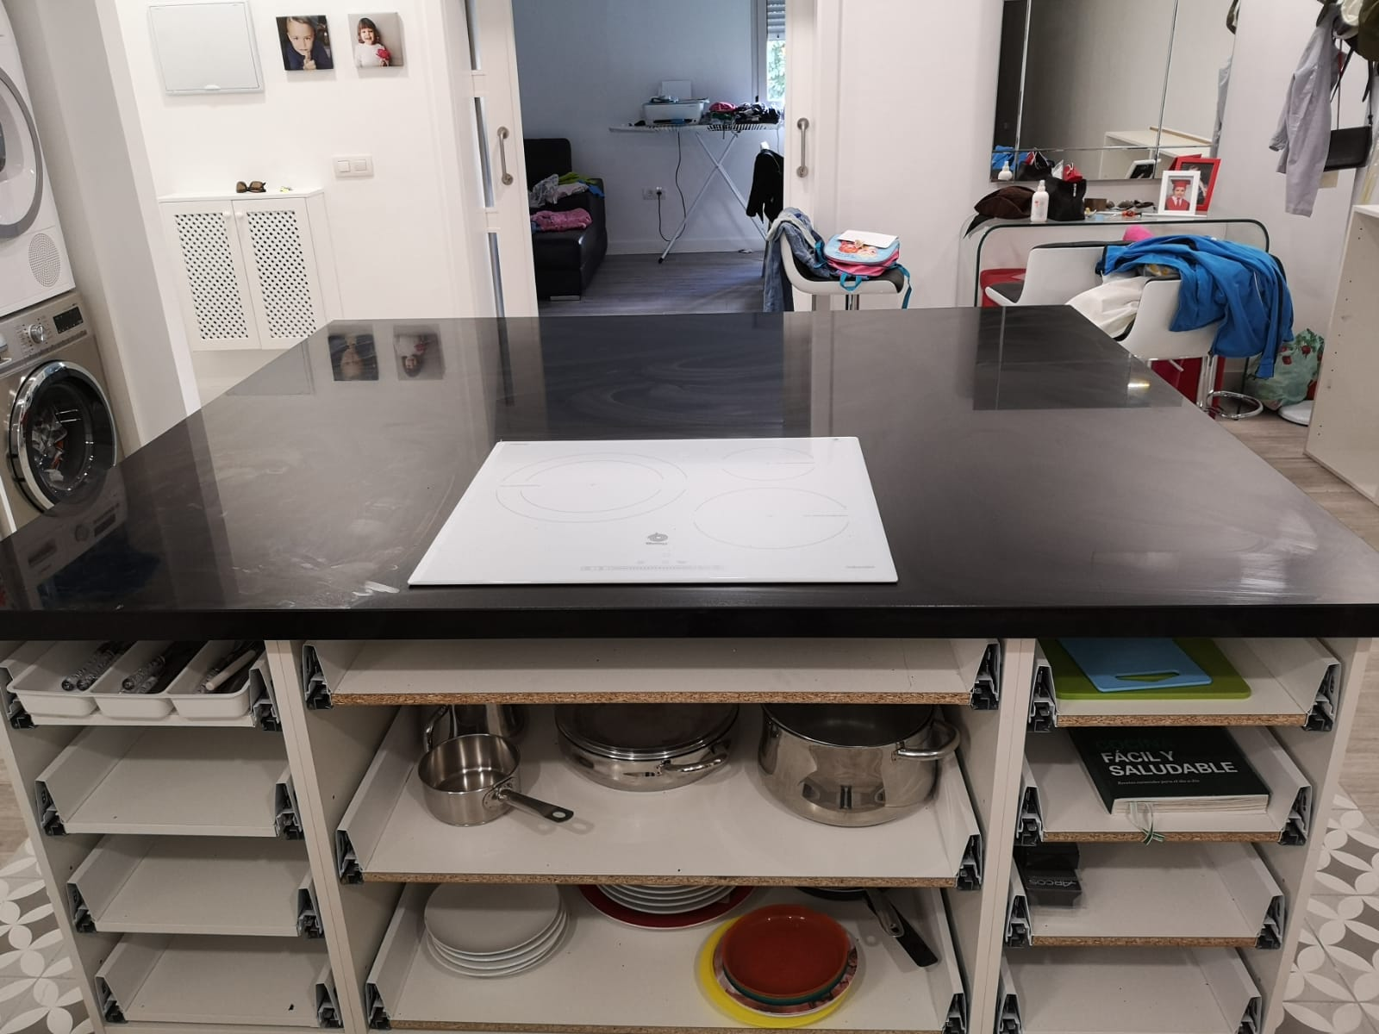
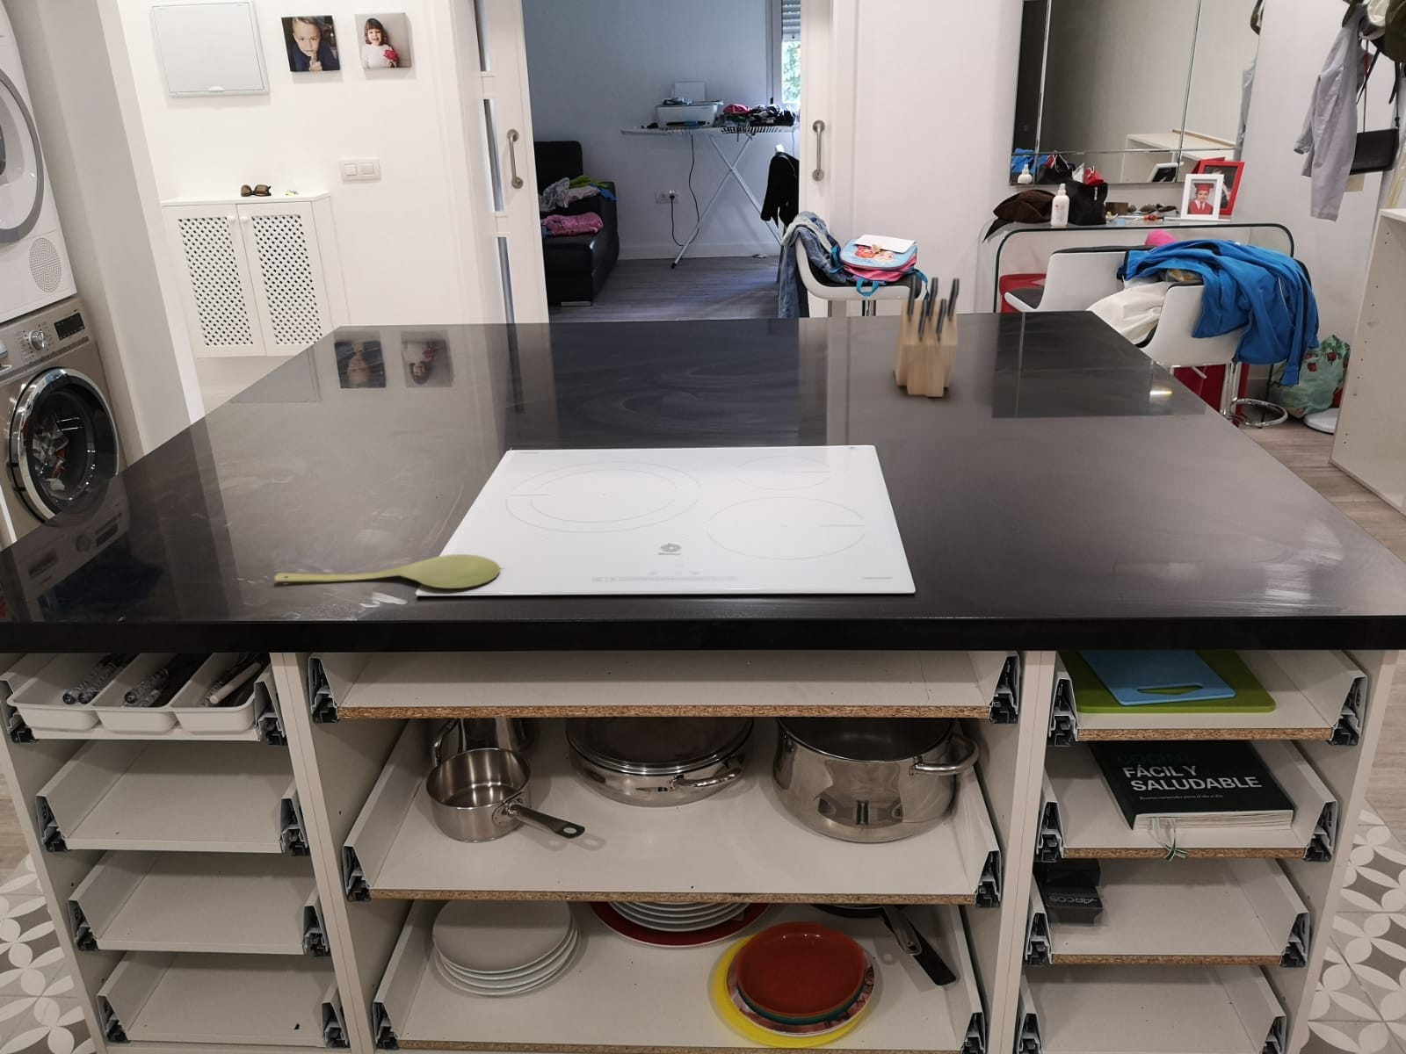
+ knife block (927, 327)
+ spoon (386, 571)
